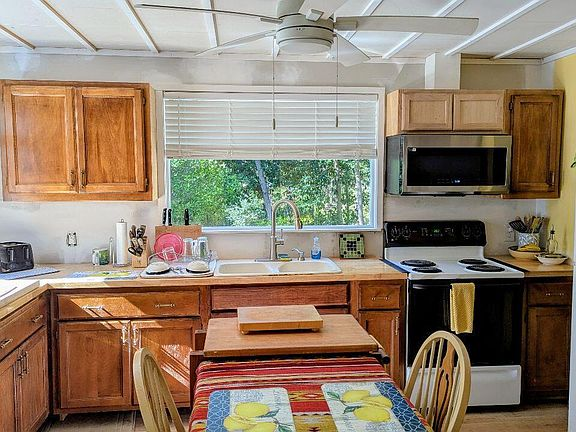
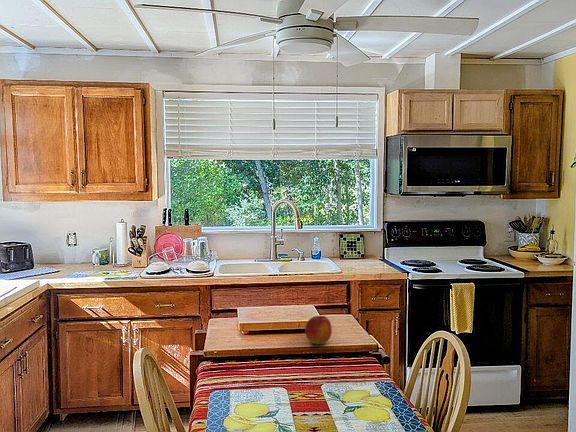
+ apple (318, 329)
